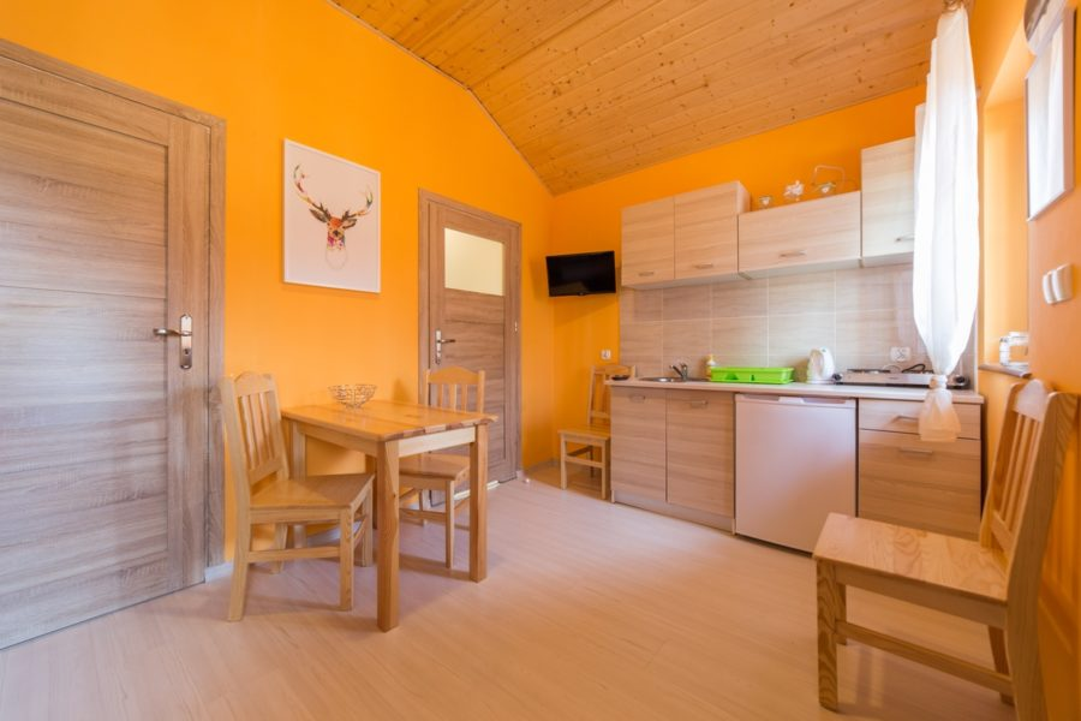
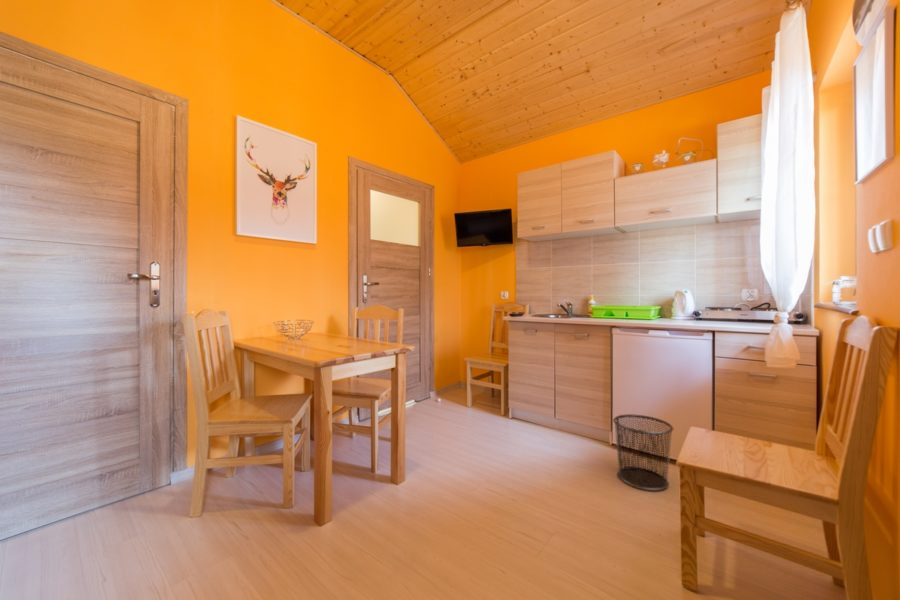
+ waste bin (642, 450)
